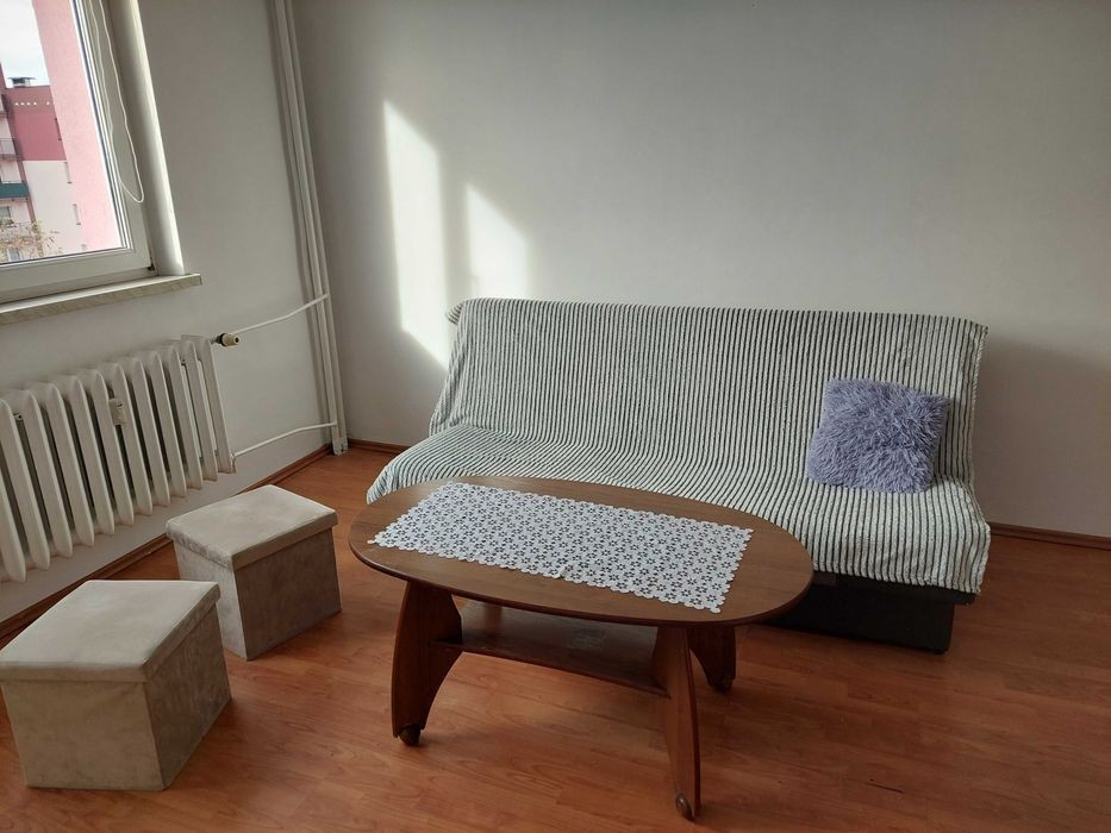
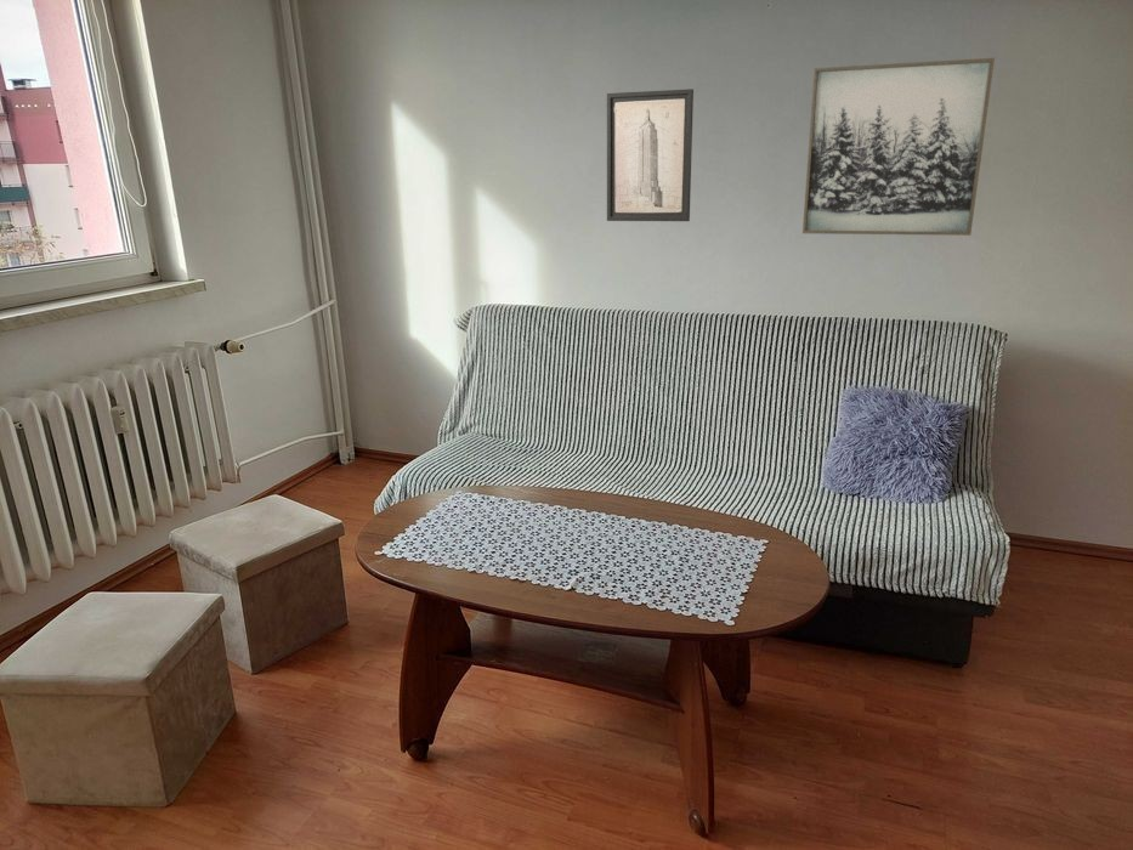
+ wall art (891, 151)
+ wall art (648, 157)
